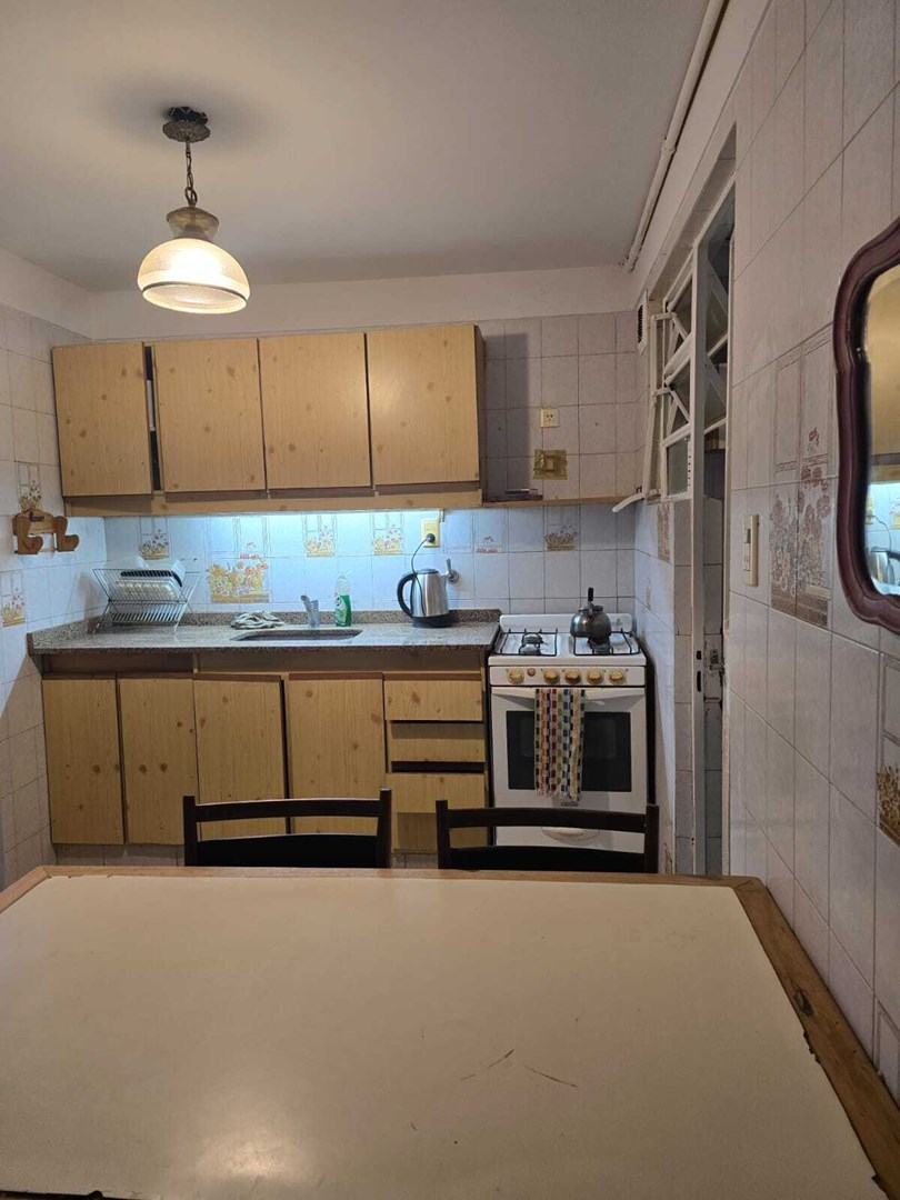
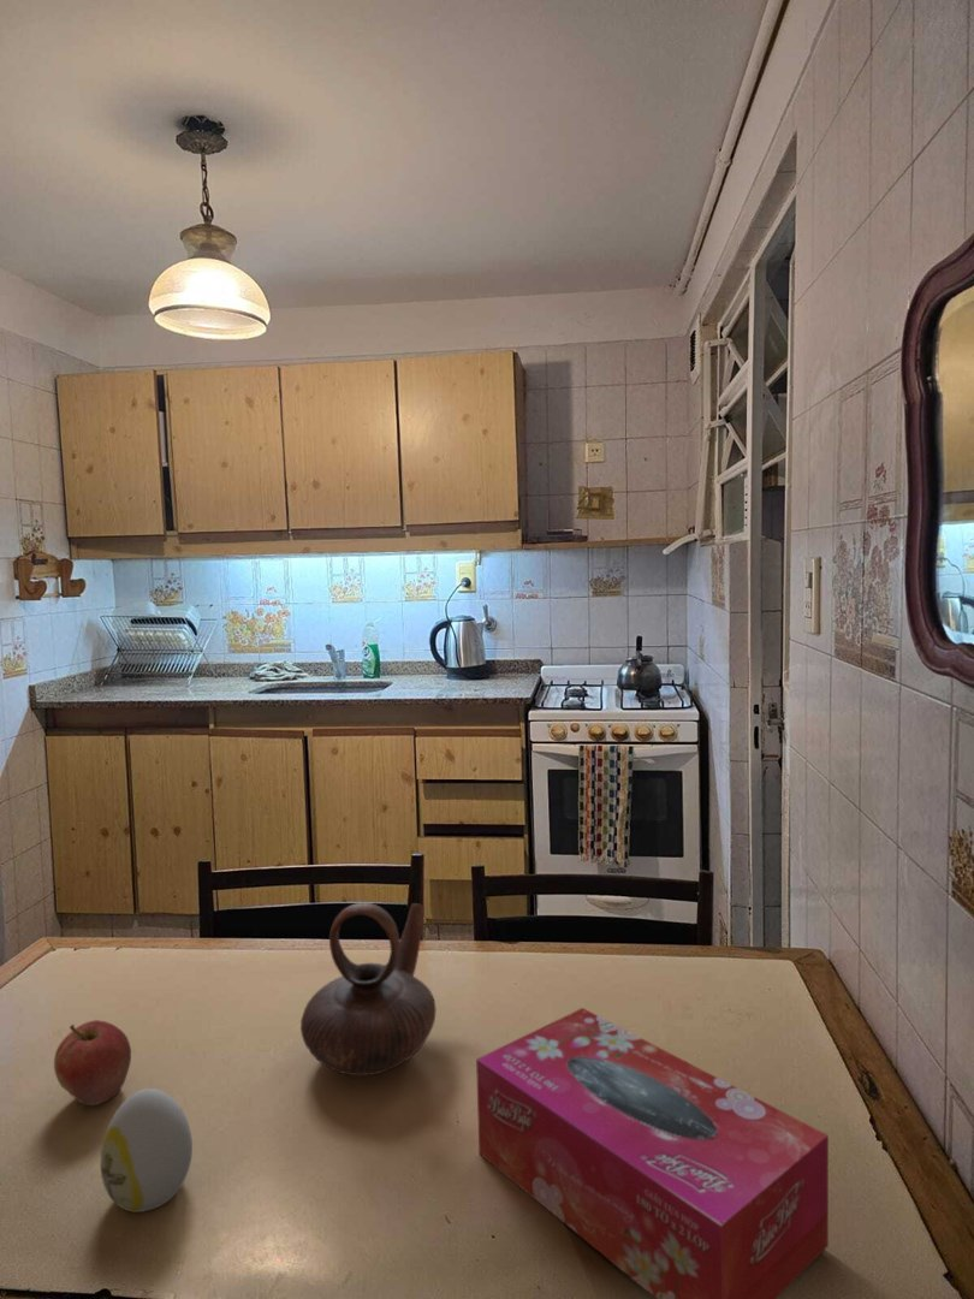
+ fruit (91, 1060)
+ decorative egg (145, 1141)
+ teapot (378, 969)
+ tissue box (637, 1145)
